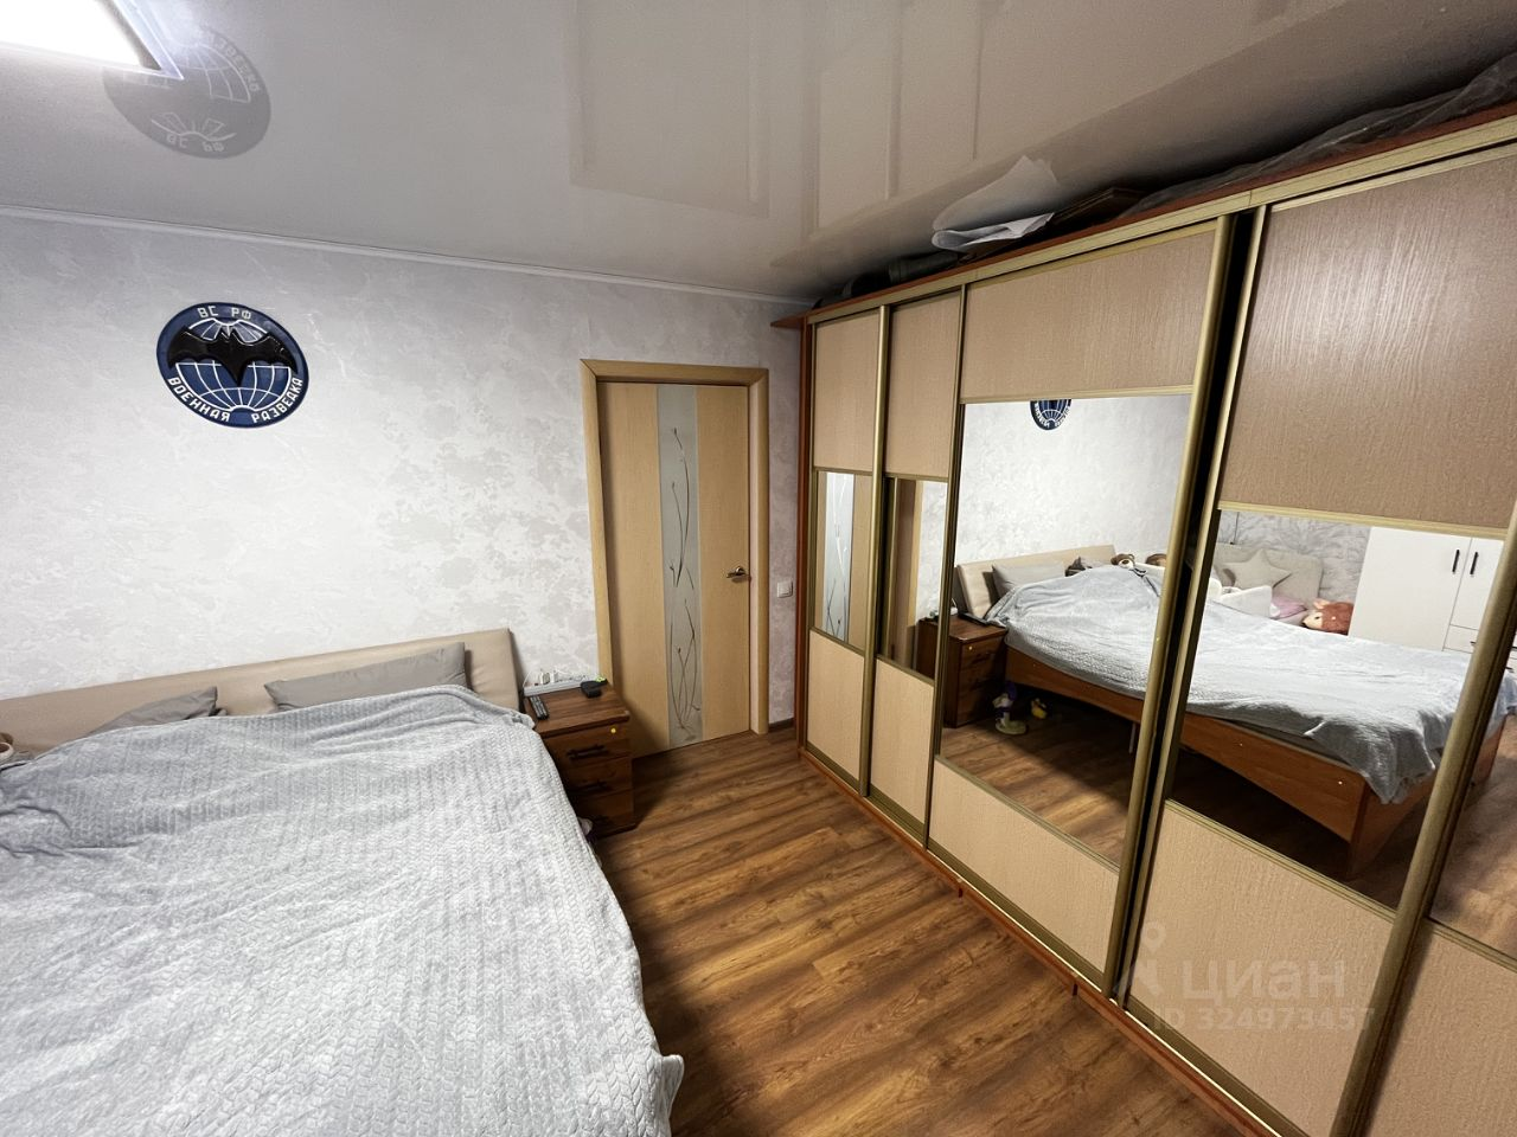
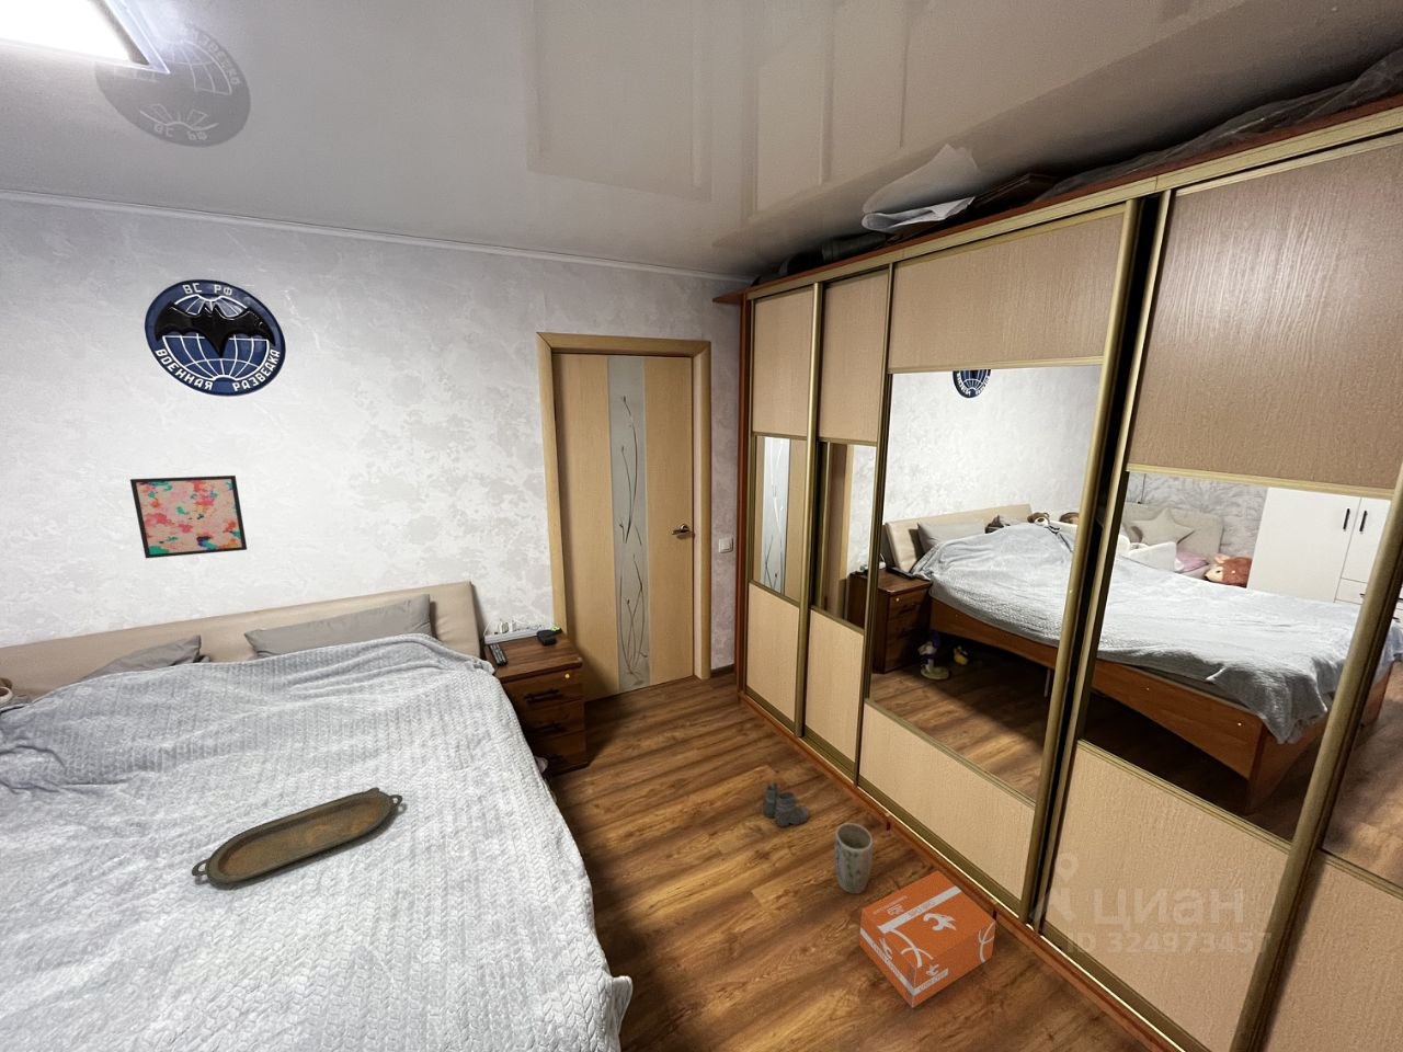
+ cardboard box (926, 933)
+ serving tray (306, 835)
+ plant pot (852, 859)
+ boots (782, 800)
+ wall art (191, 515)
